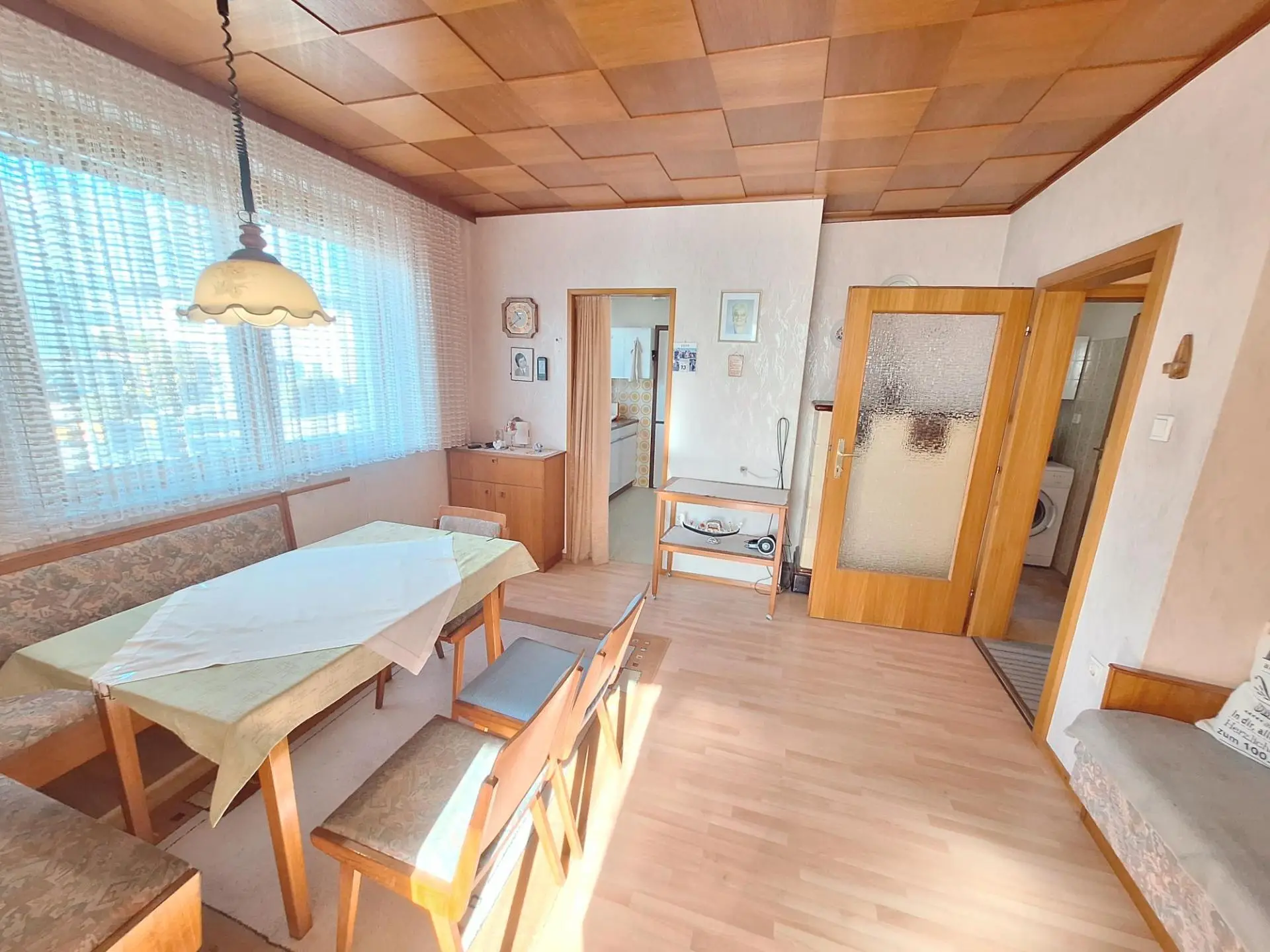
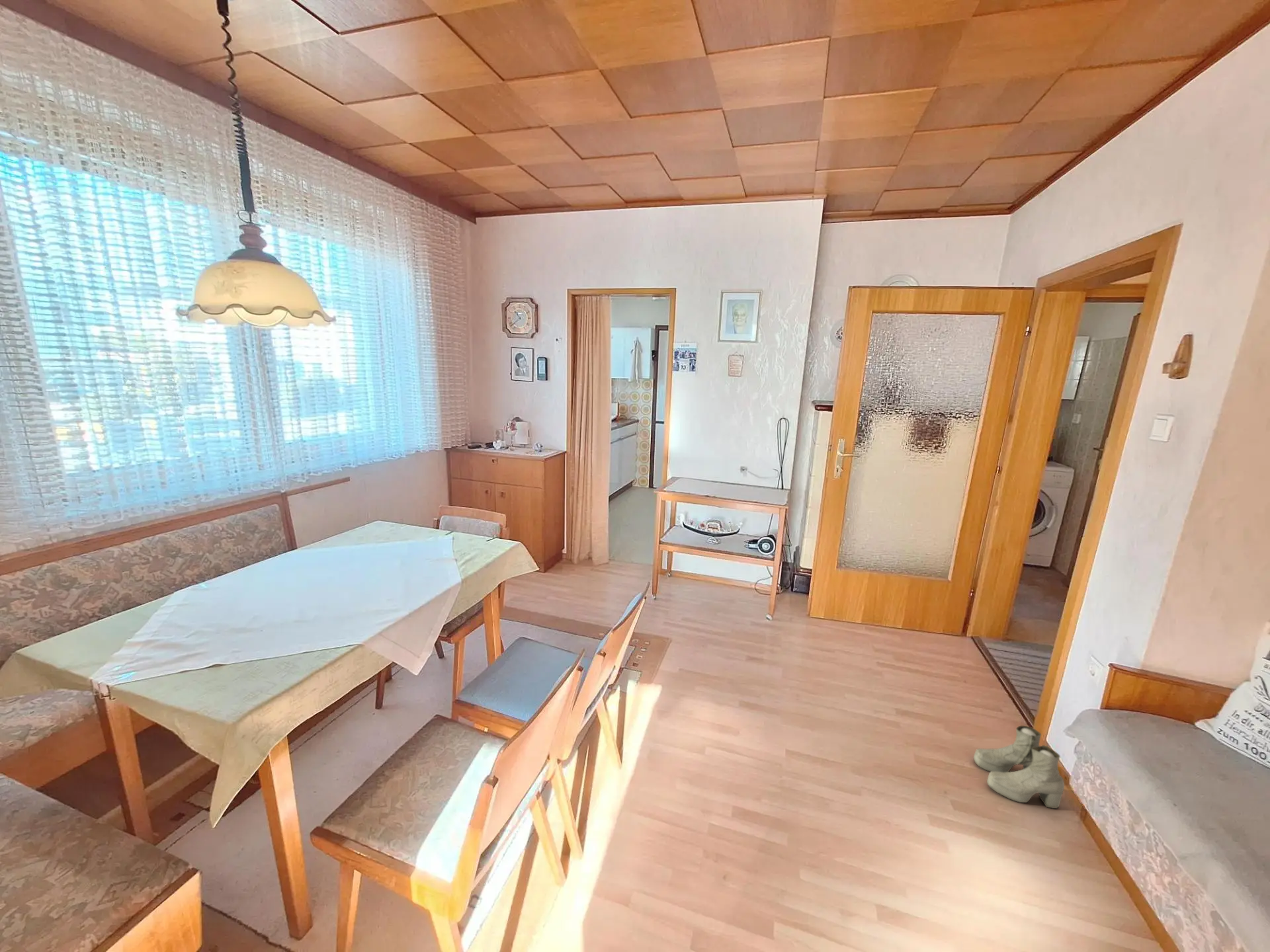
+ boots (1019, 760)
